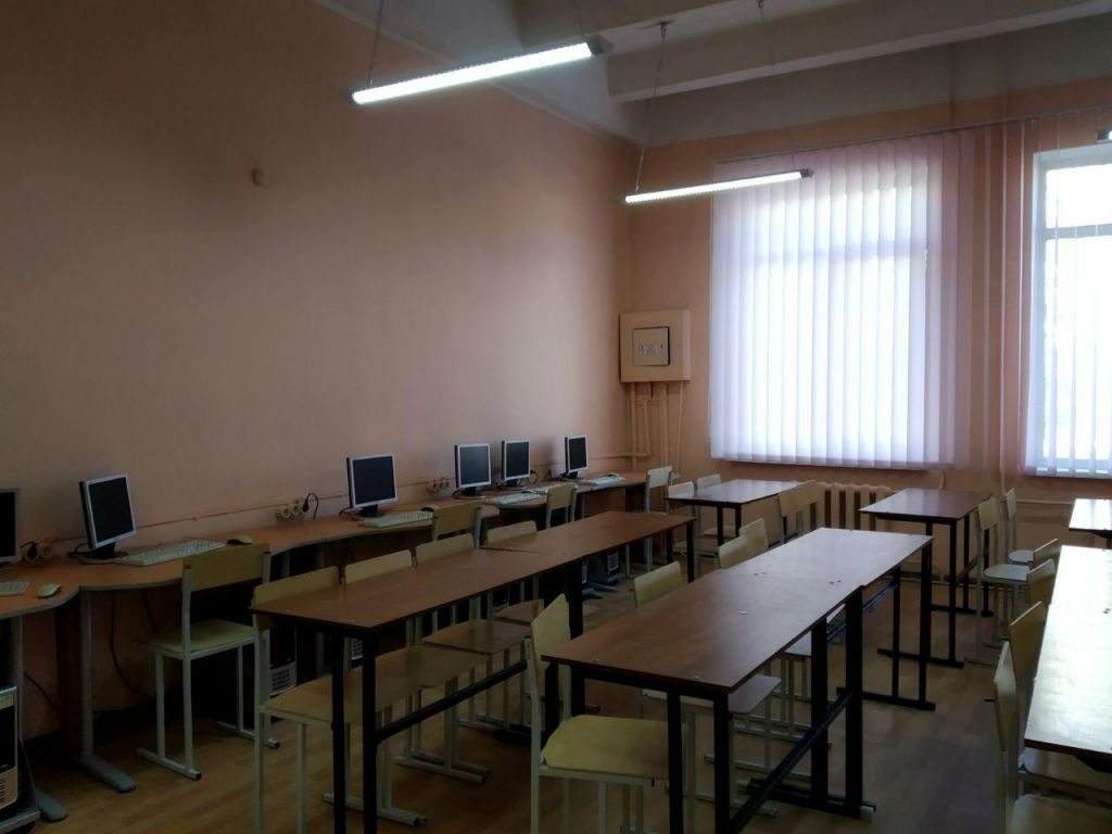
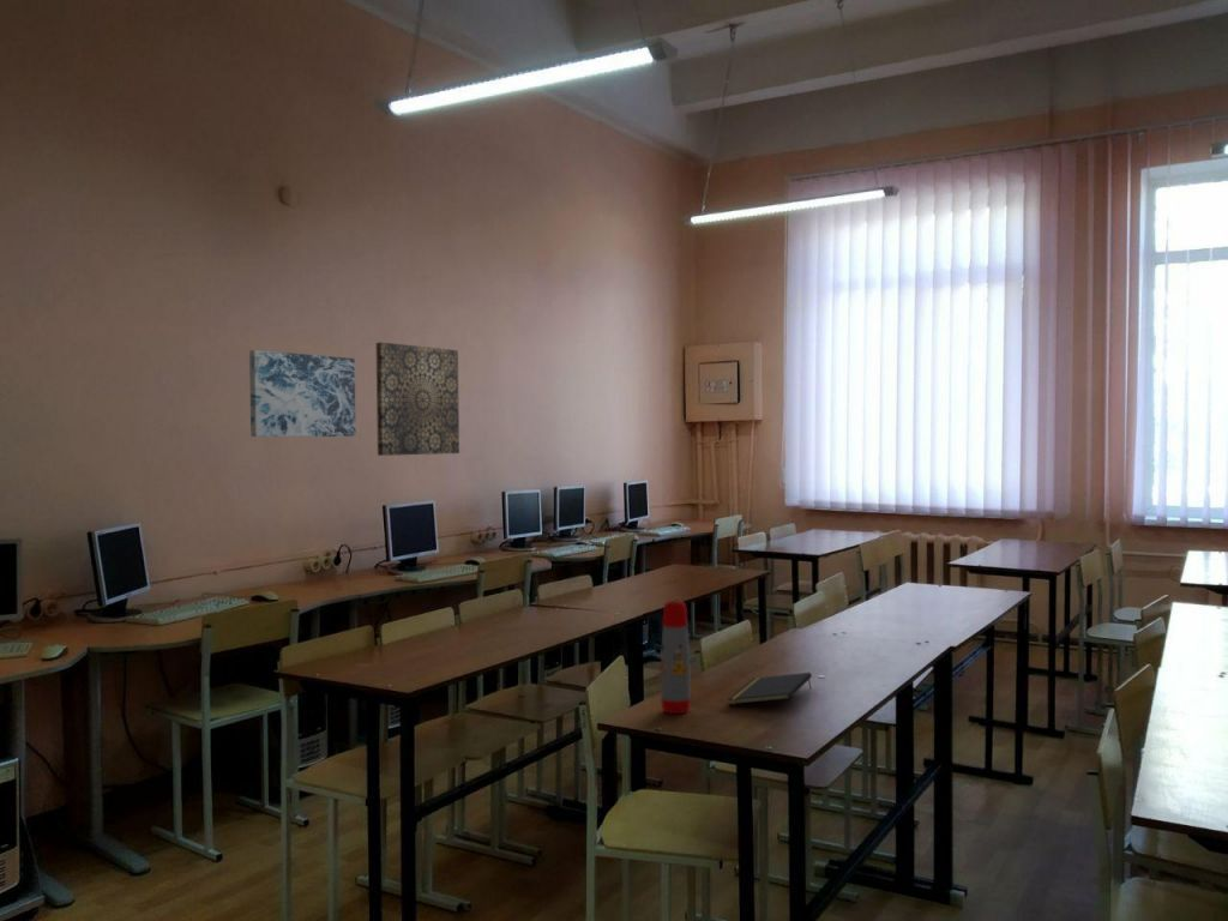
+ wall art (305, 395)
+ notepad (770, 687)
+ wall art (419, 401)
+ water bottle (675, 655)
